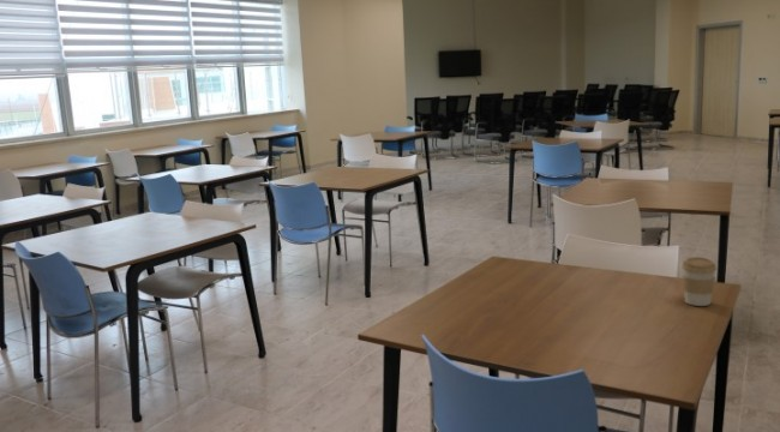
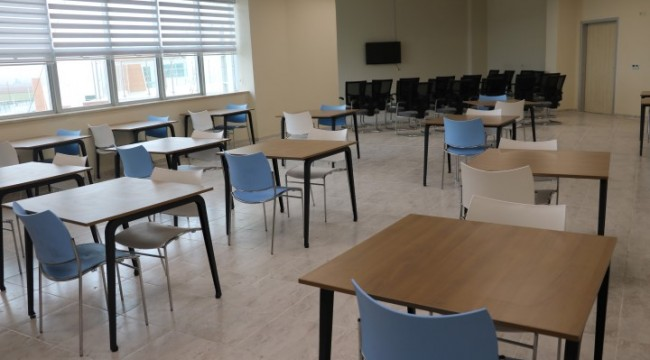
- coffee cup (698, 281)
